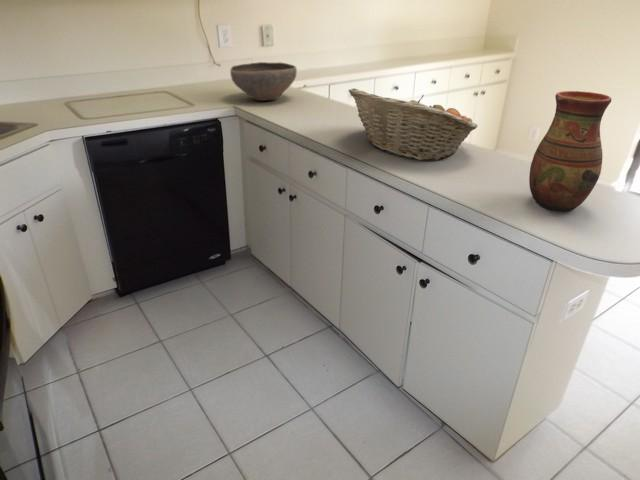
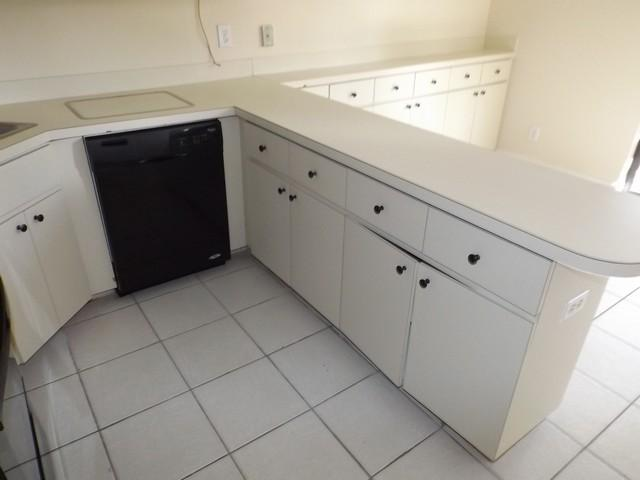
- bowl (263, 82)
- fruit basket (409, 119)
- vase (569, 152)
